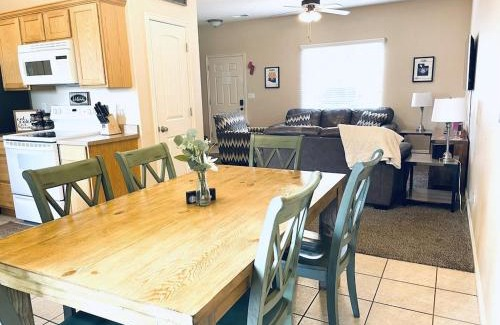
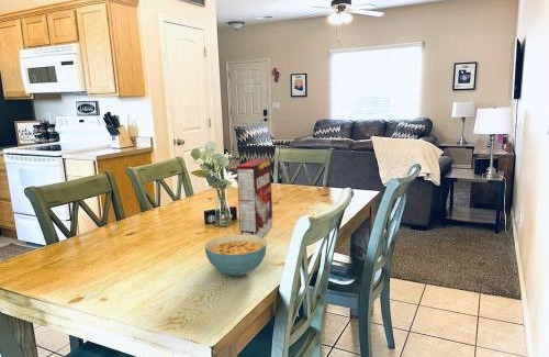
+ cereal bowl (236, 258)
+ cereal box (256, 198)
